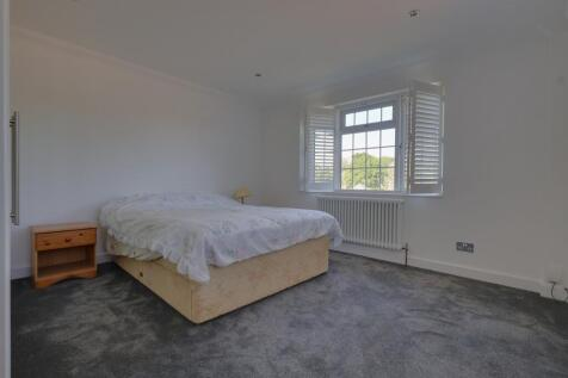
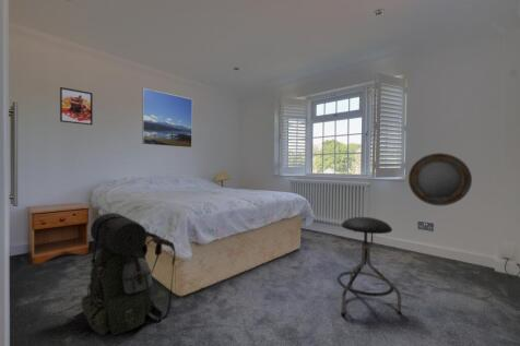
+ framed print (76, 106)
+ home mirror (437, 179)
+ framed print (168, 120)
+ stool (368, 262)
+ backpack (130, 263)
